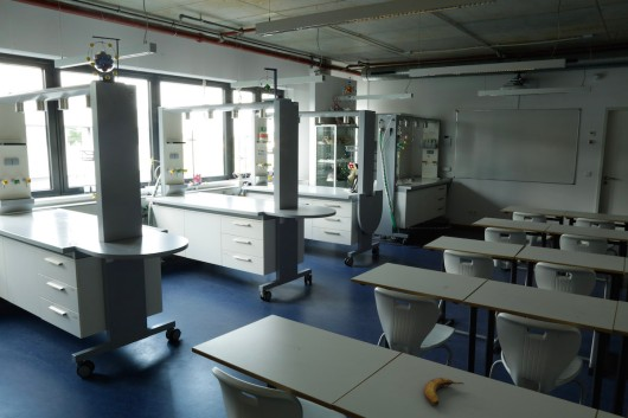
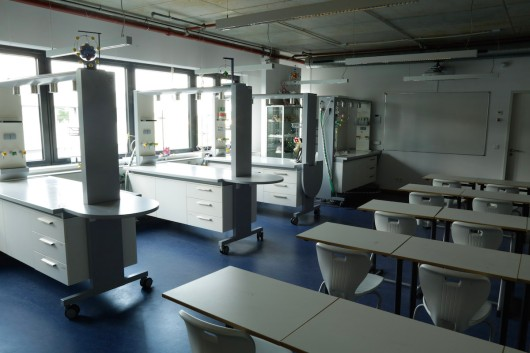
- banana (440, 387)
